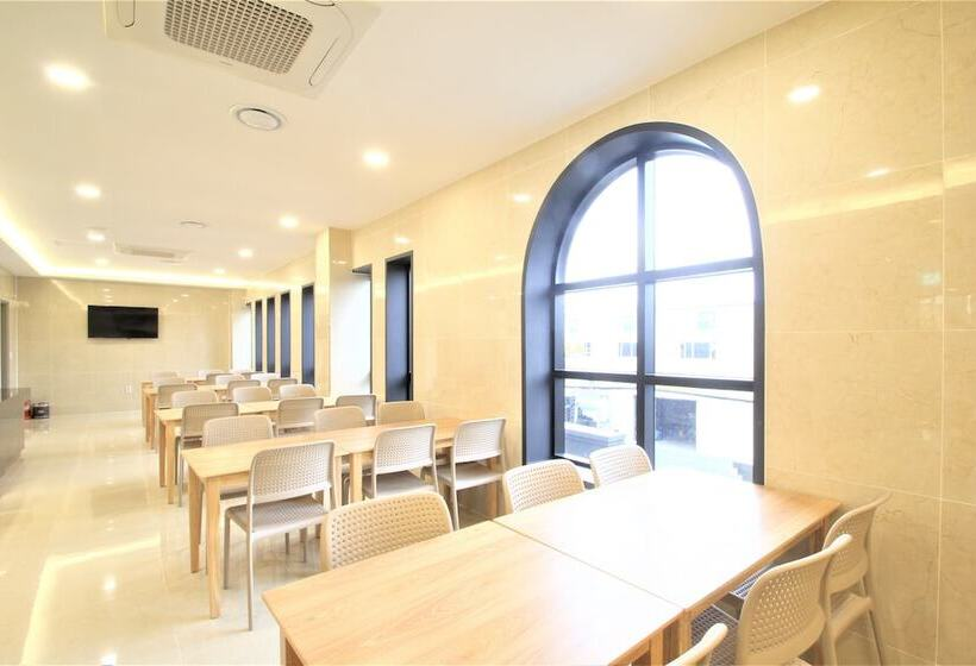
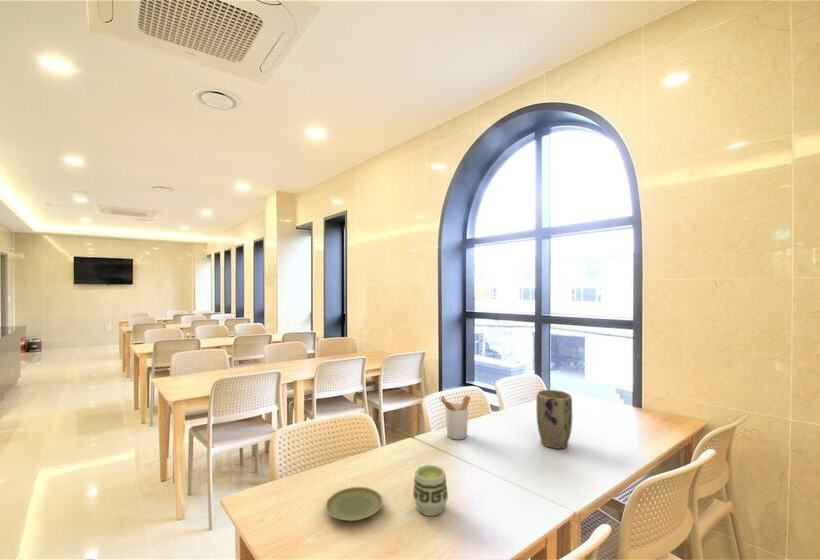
+ plate (354, 505)
+ cup (430, 490)
+ utensil holder (453, 415)
+ plant pot (554, 419)
